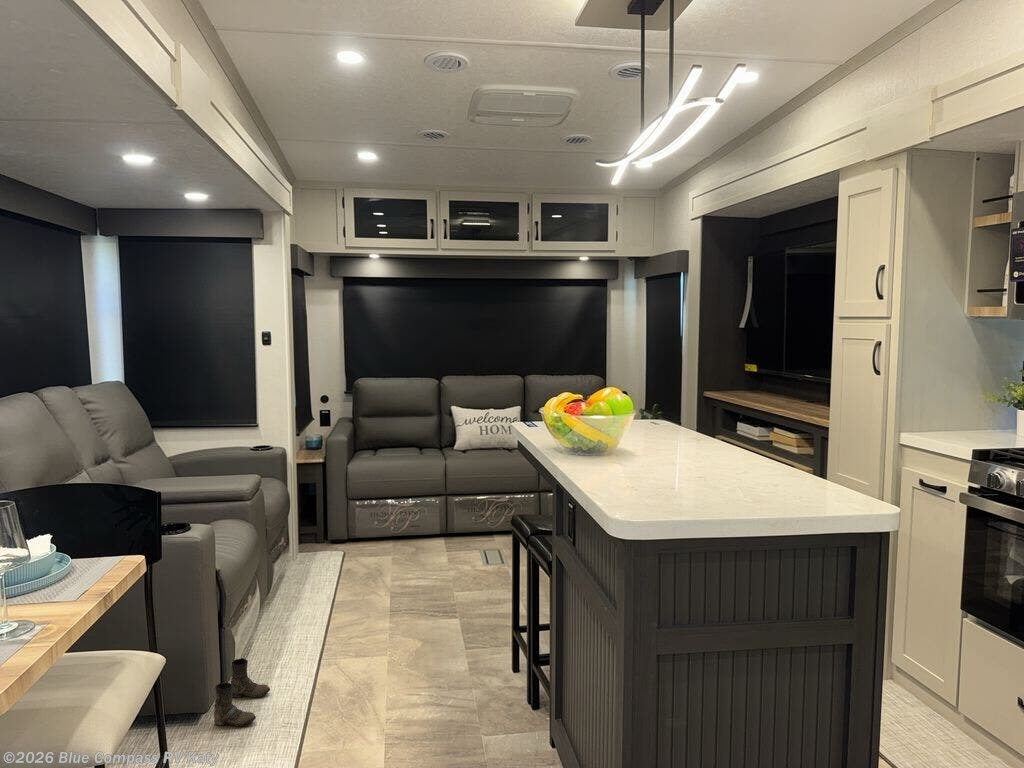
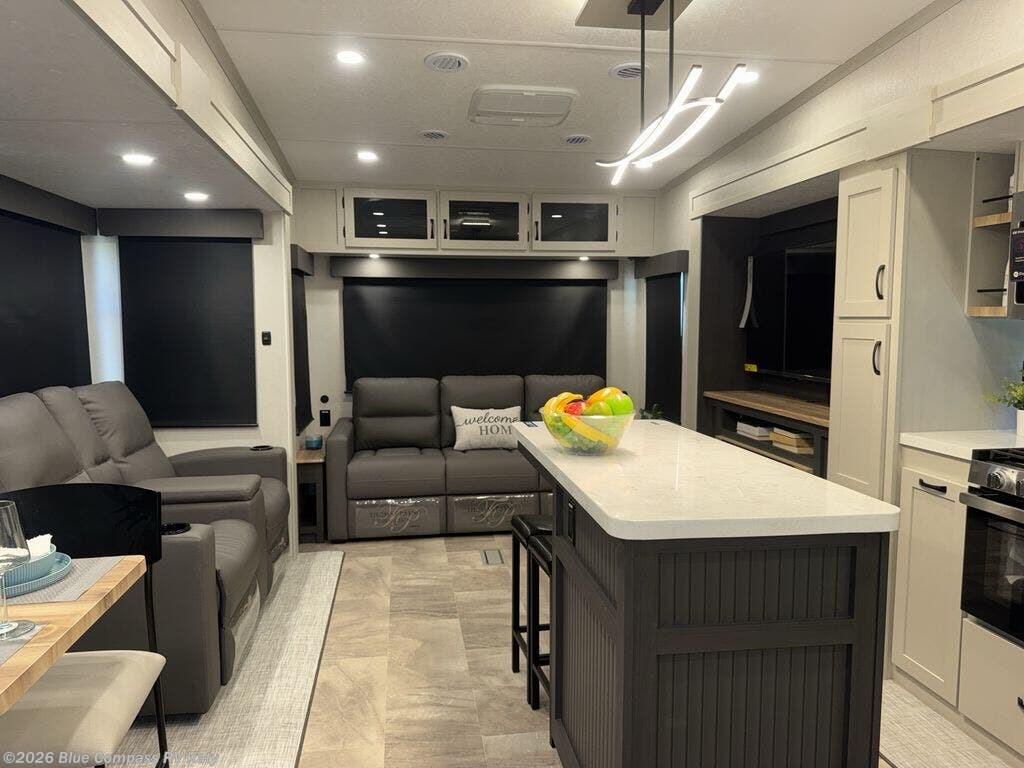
- boots (242, 690)
